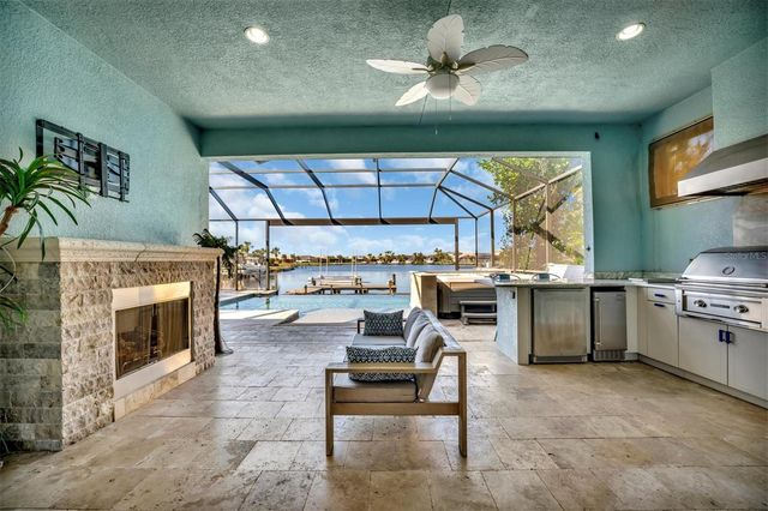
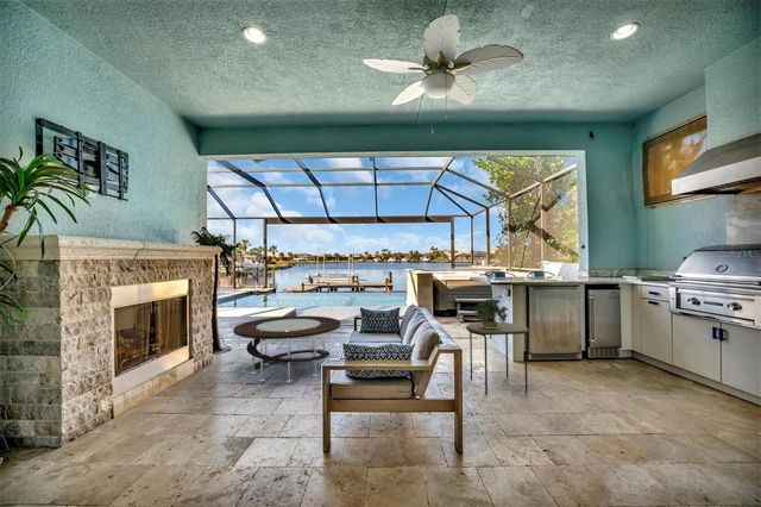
+ coffee table (289, 346)
+ potted plant (489, 309)
+ side table (507, 356)
